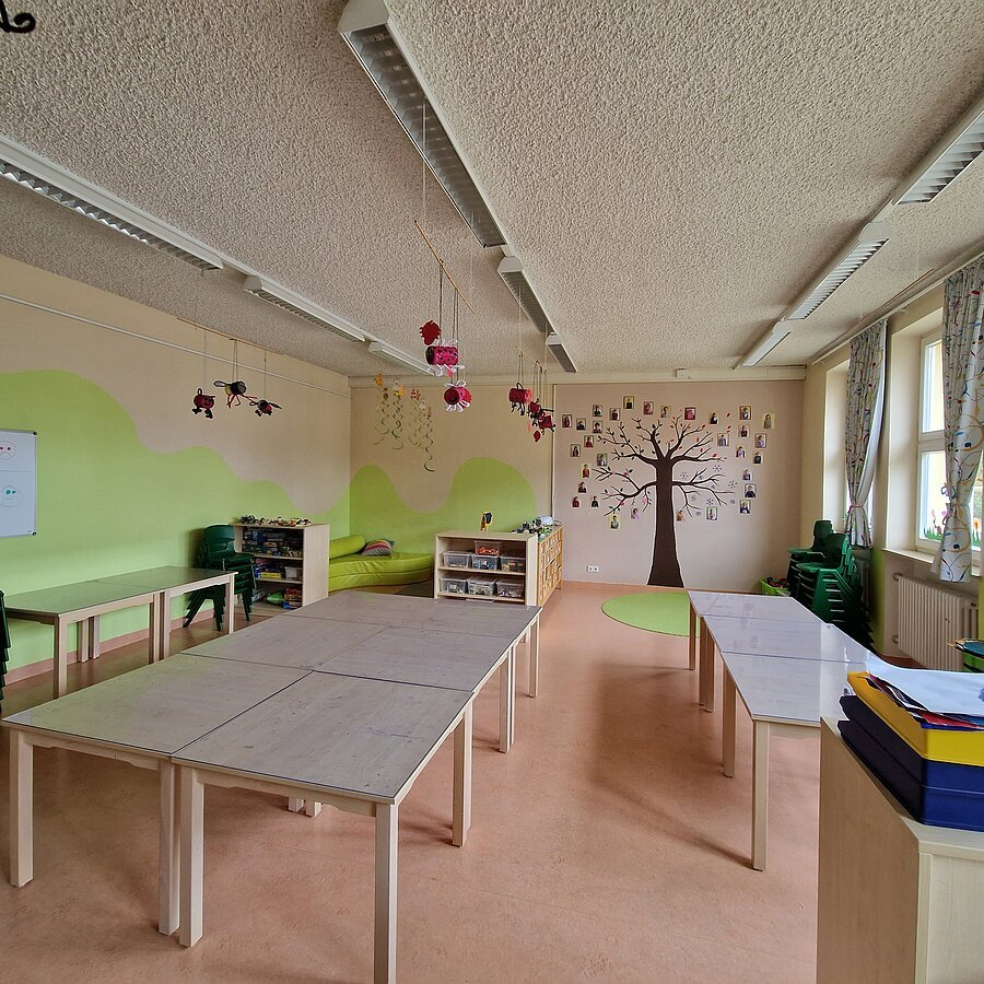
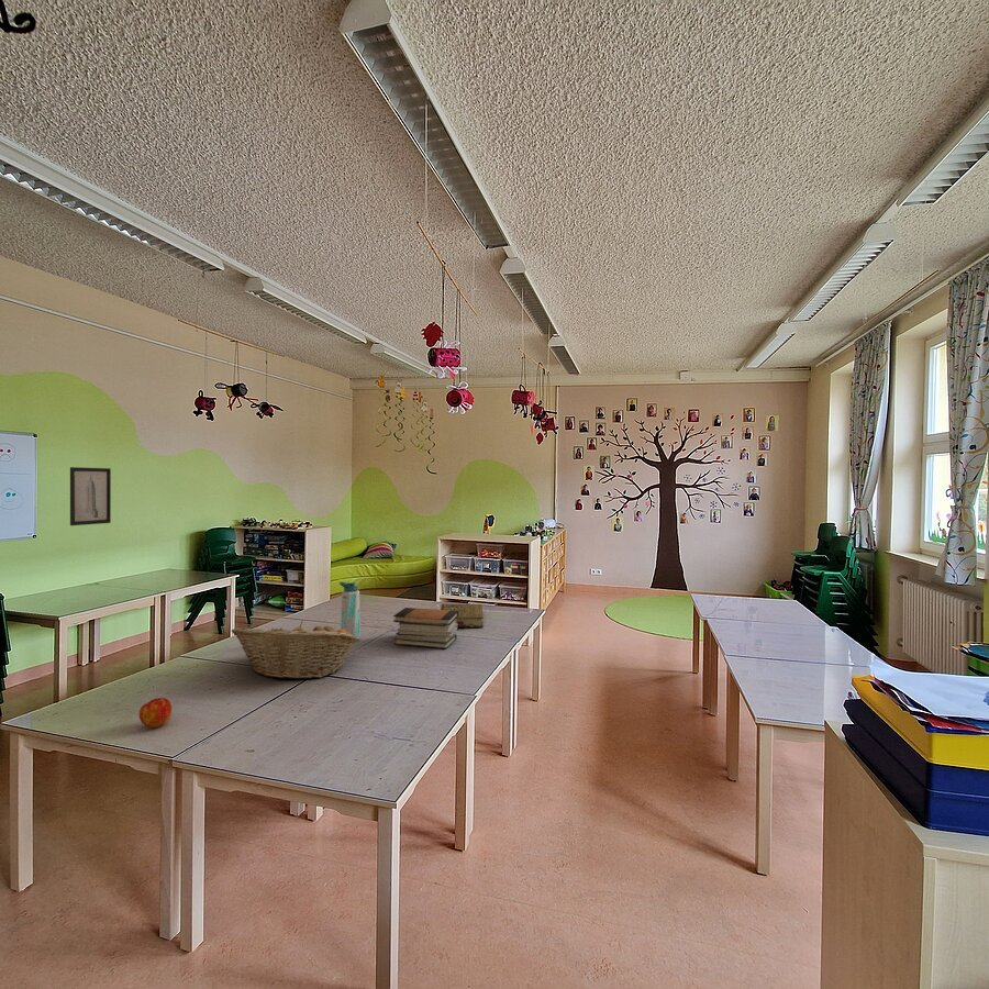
+ fruit basket (296, 643)
+ apple (155, 712)
+ water bottle (348, 610)
+ book (462, 615)
+ book stack (426, 627)
+ wall art (90, 496)
